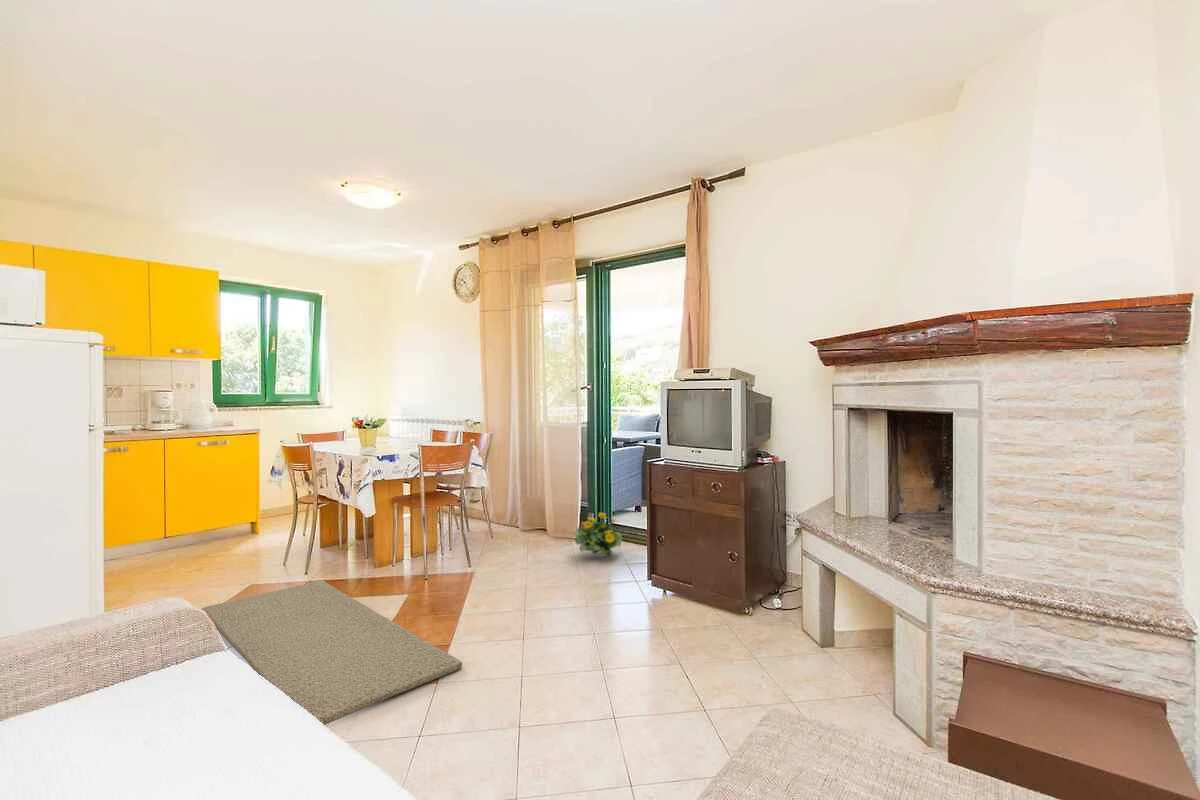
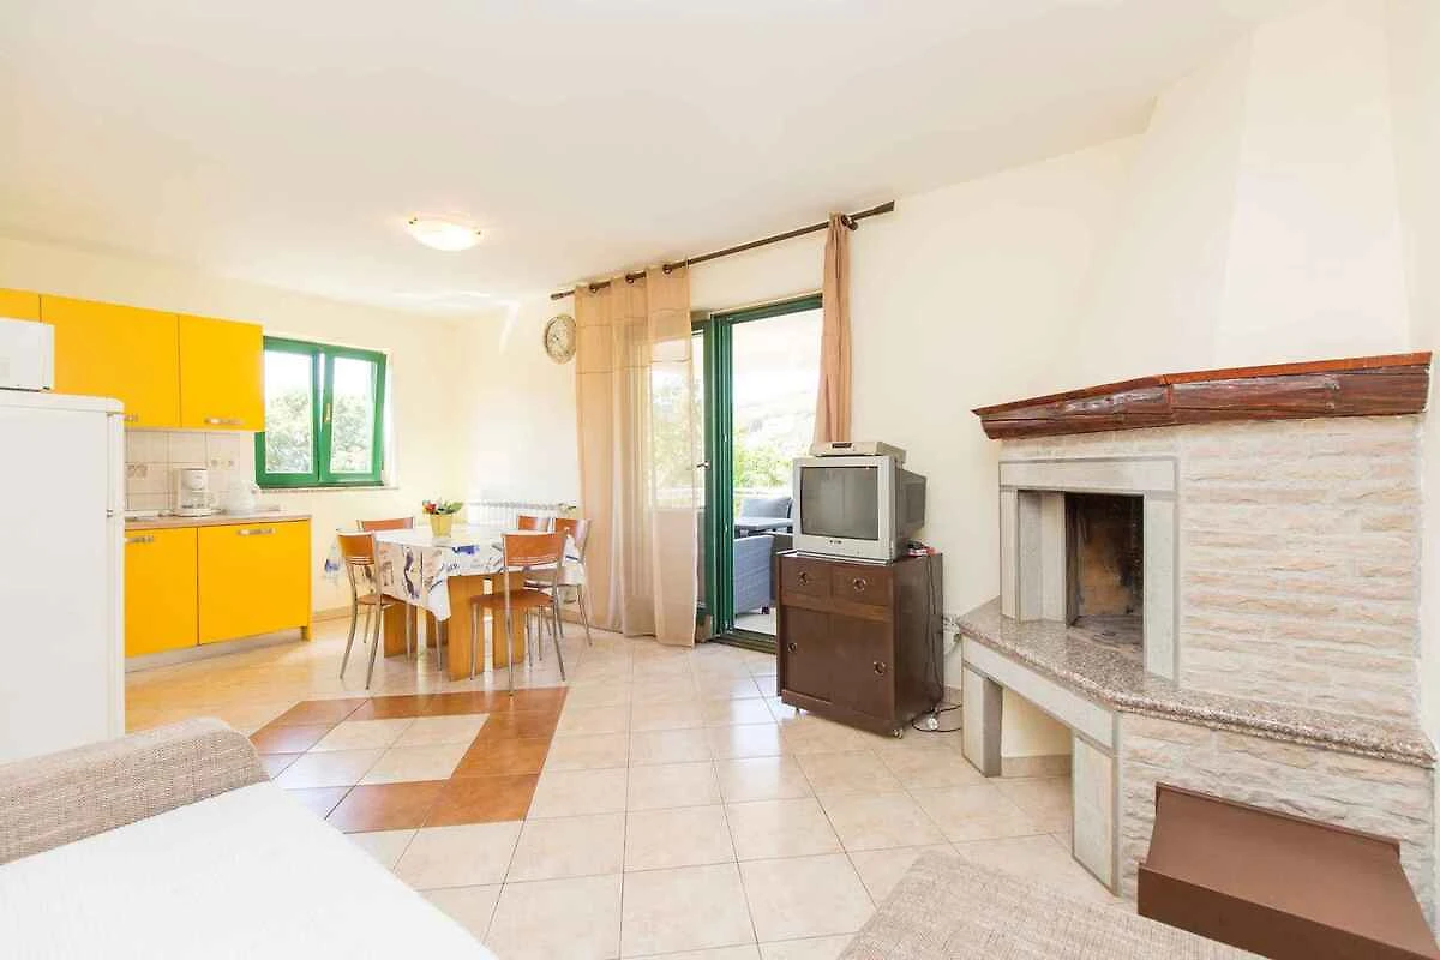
- flowering plant (596, 534)
- rug (317, 634)
